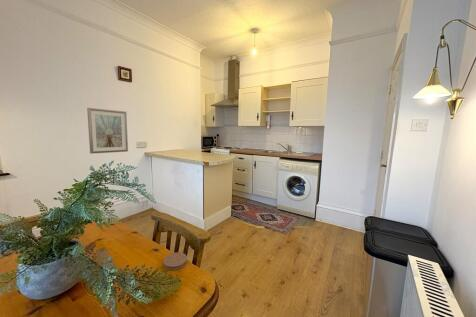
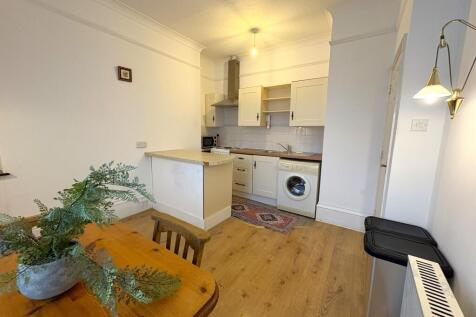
- picture frame (109, 131)
- coaster (175, 260)
